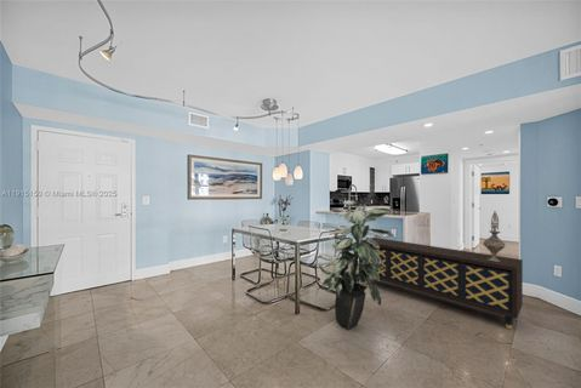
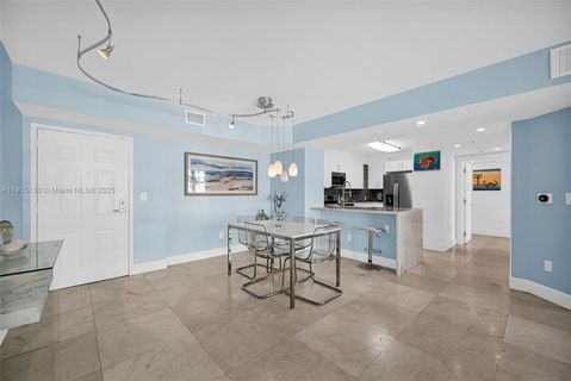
- indoor plant (354, 263)
- sideboard (427, 273)
- decorative urn (494, 235)
